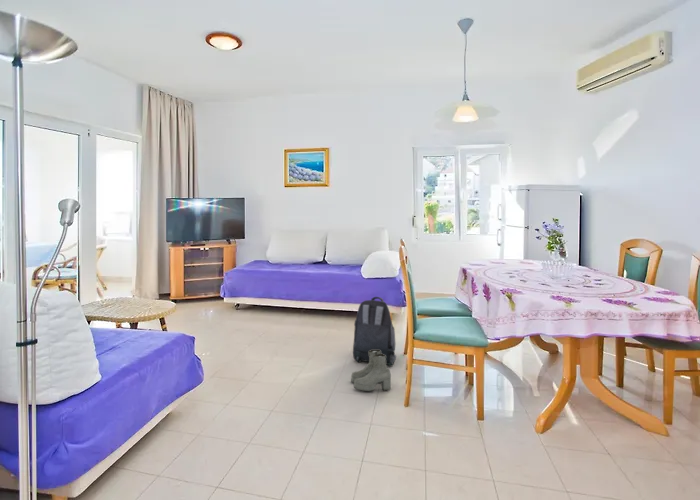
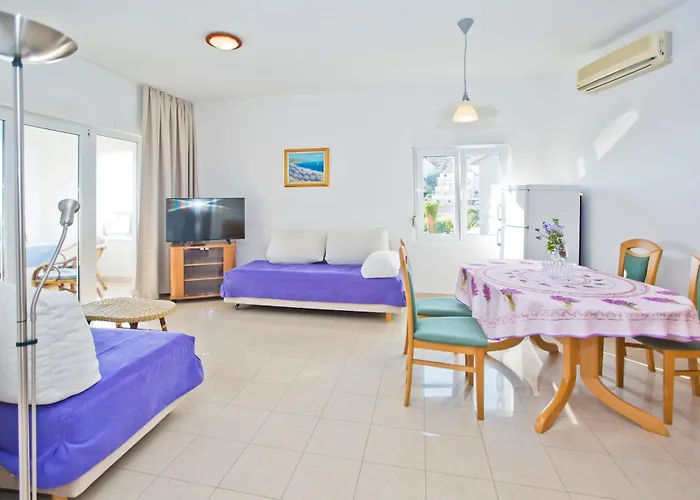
- backpack (374, 329)
- boots (370, 369)
